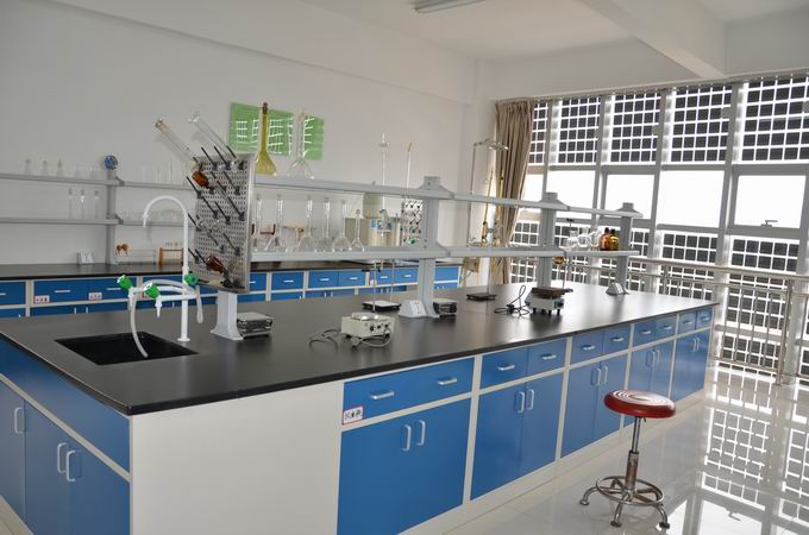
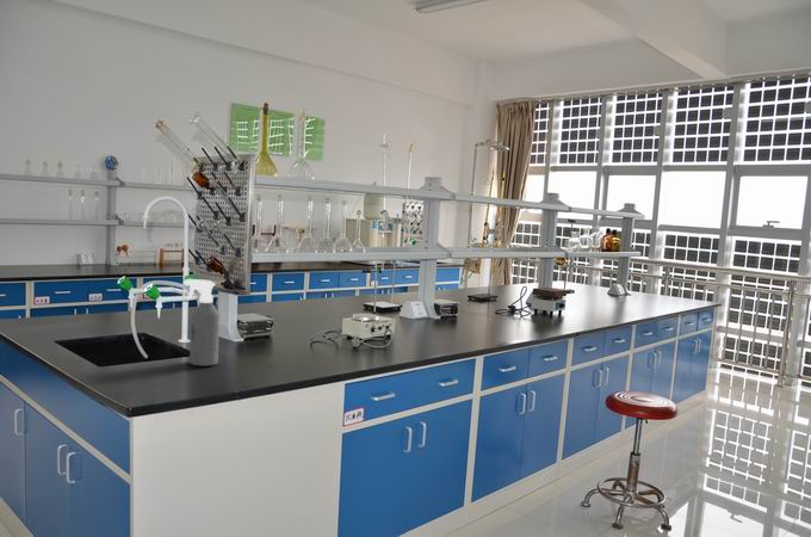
+ spray bottle (200, 321)
